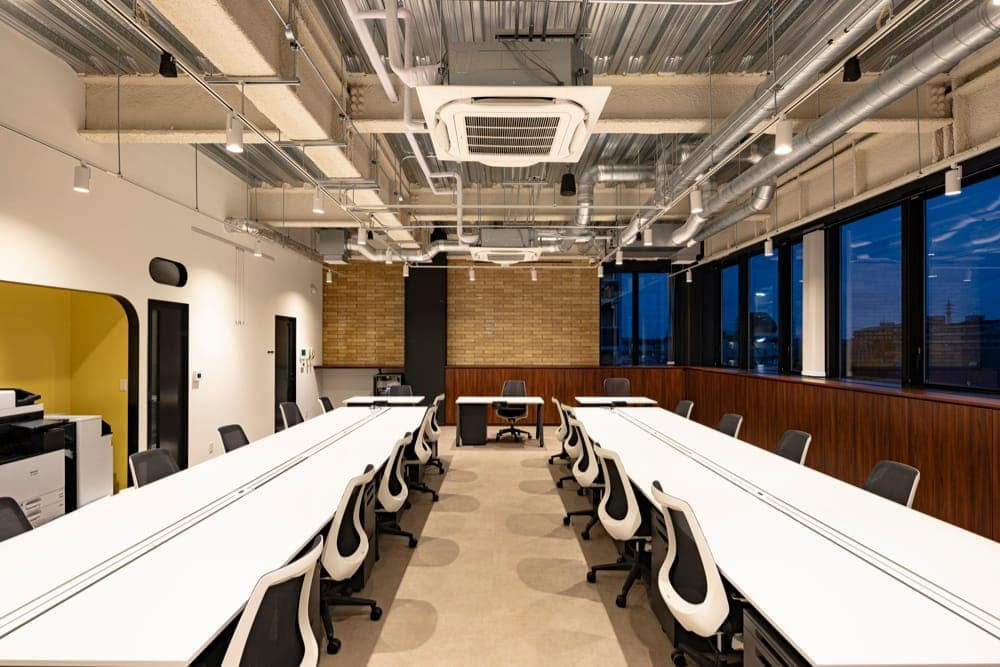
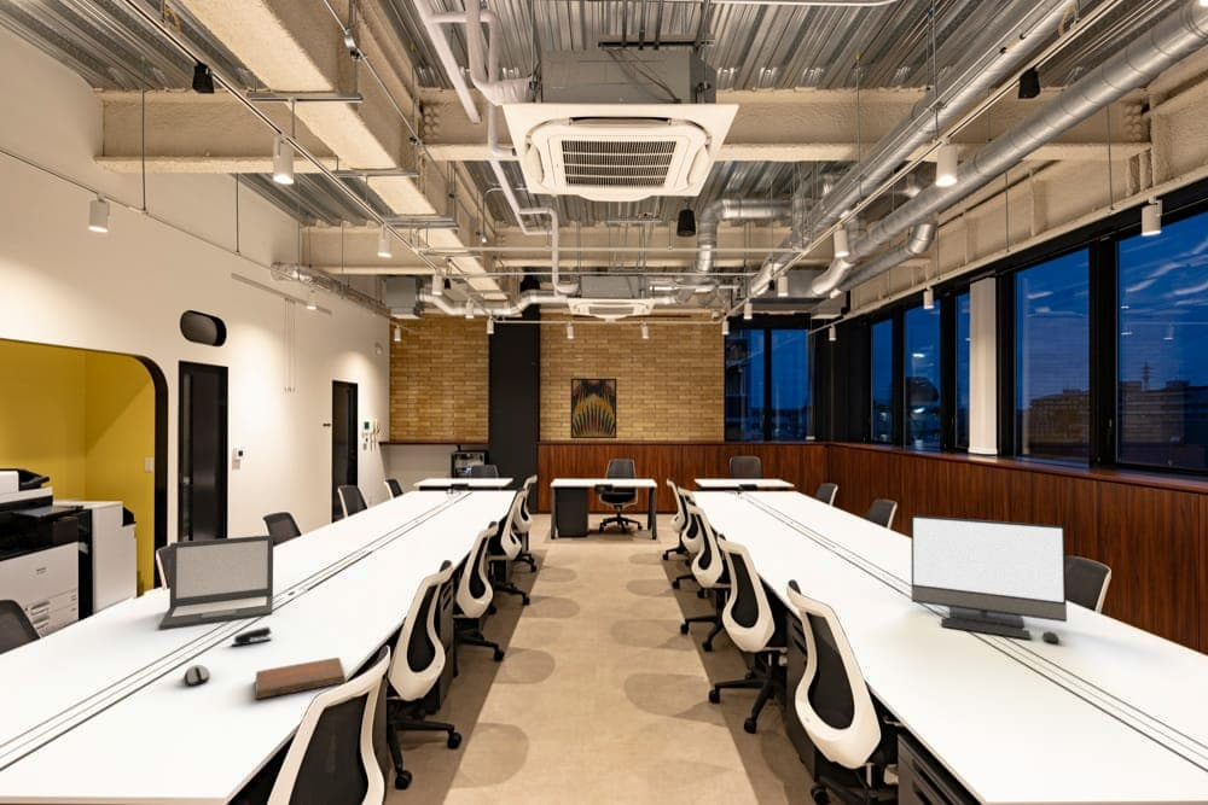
+ notebook (300, 677)
+ laptop (220, 578)
+ wall art (593, 408)
+ computer mouse (196, 672)
+ stapler (251, 636)
+ monitor (986, 572)
